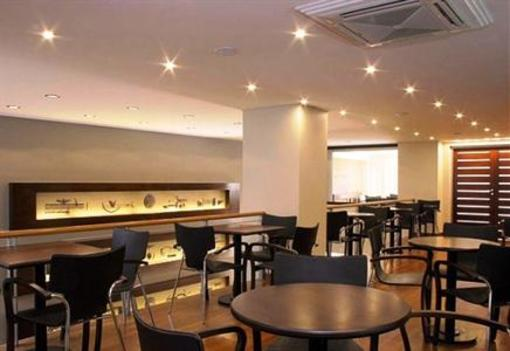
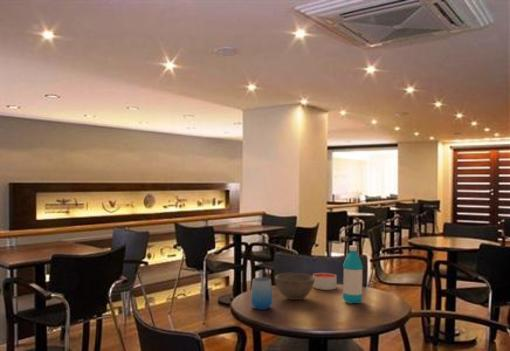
+ cup (261, 293)
+ candle (324, 280)
+ water bottle (352, 274)
+ bowl (294, 287)
